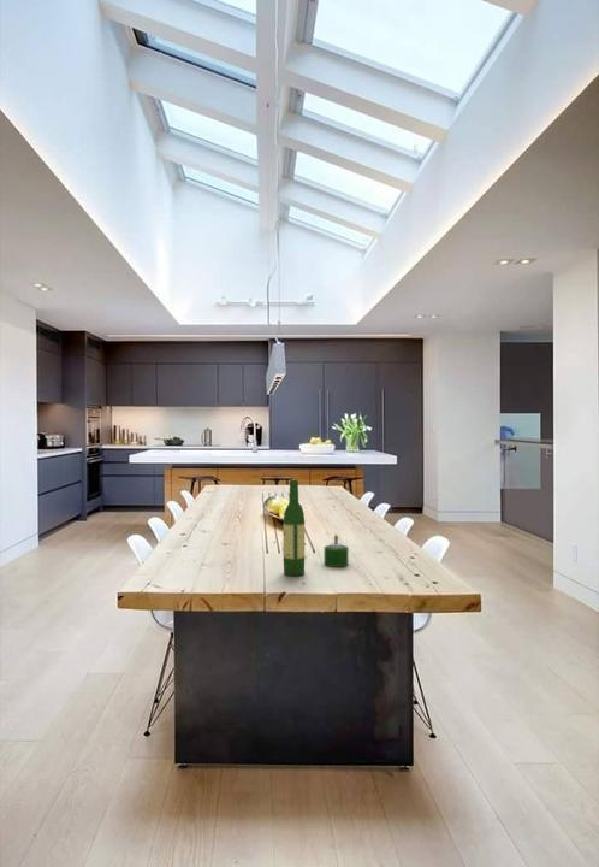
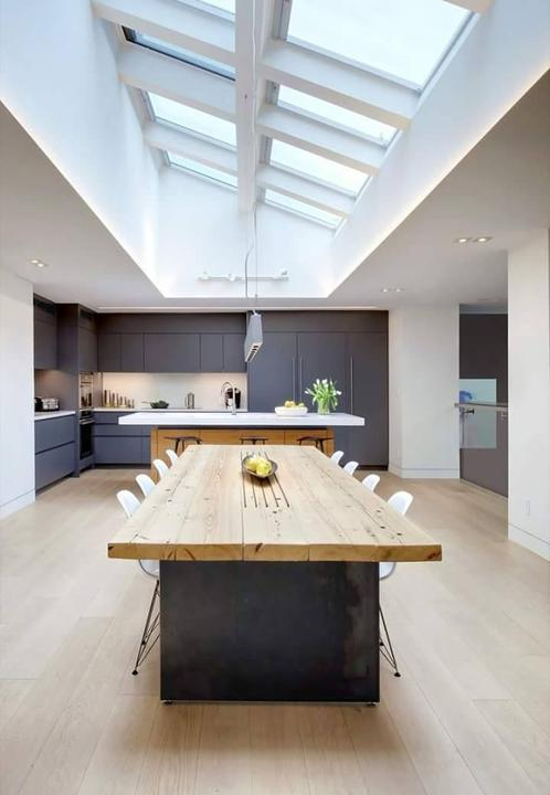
- wine bottle (293, 526)
- candle (336, 548)
